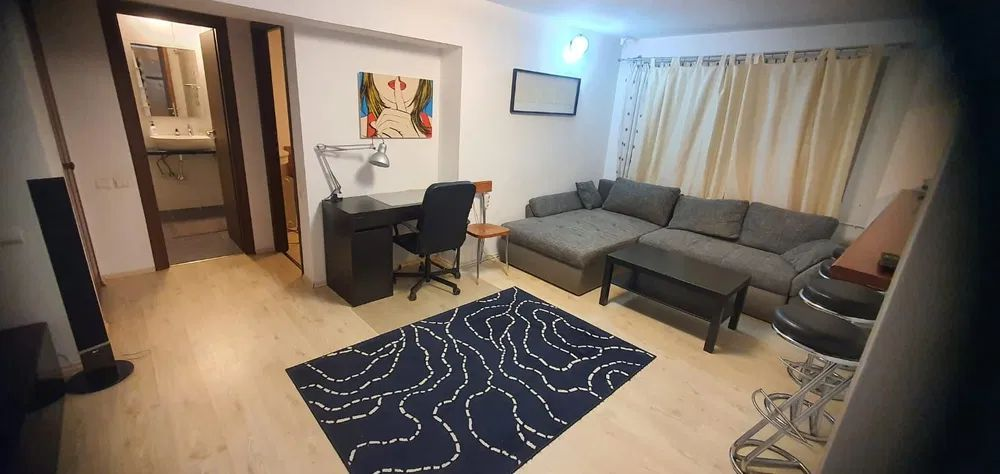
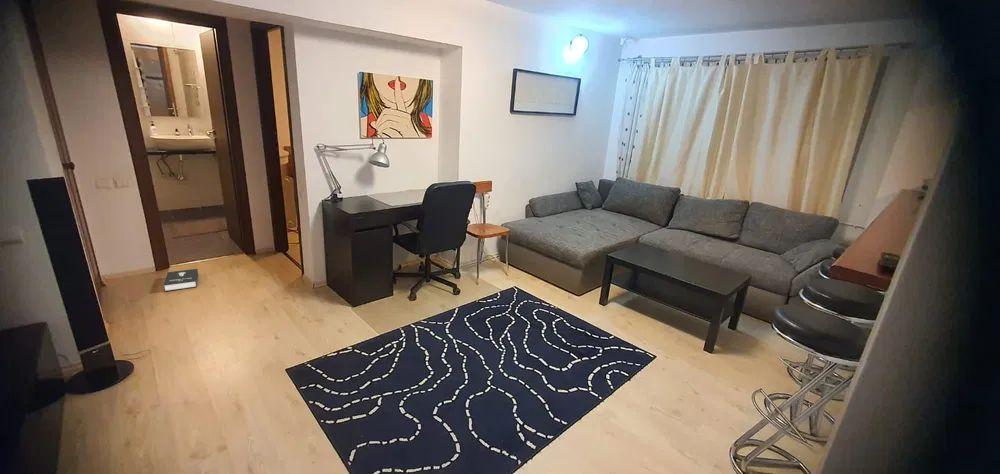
+ booklet (181, 279)
